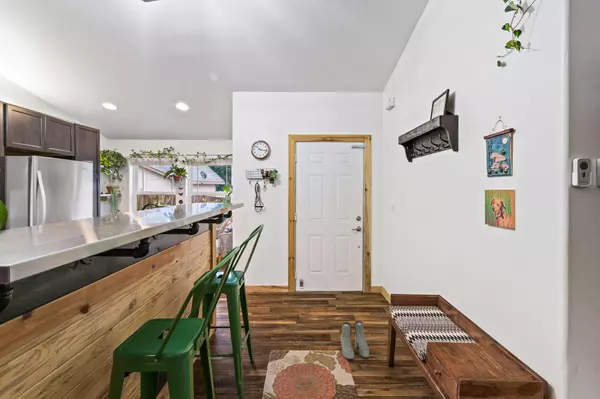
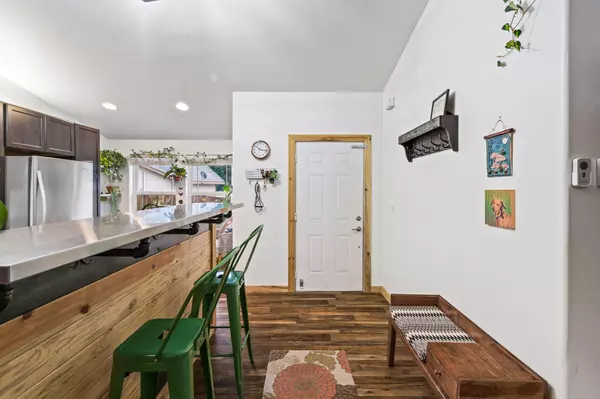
- boots (355, 338)
